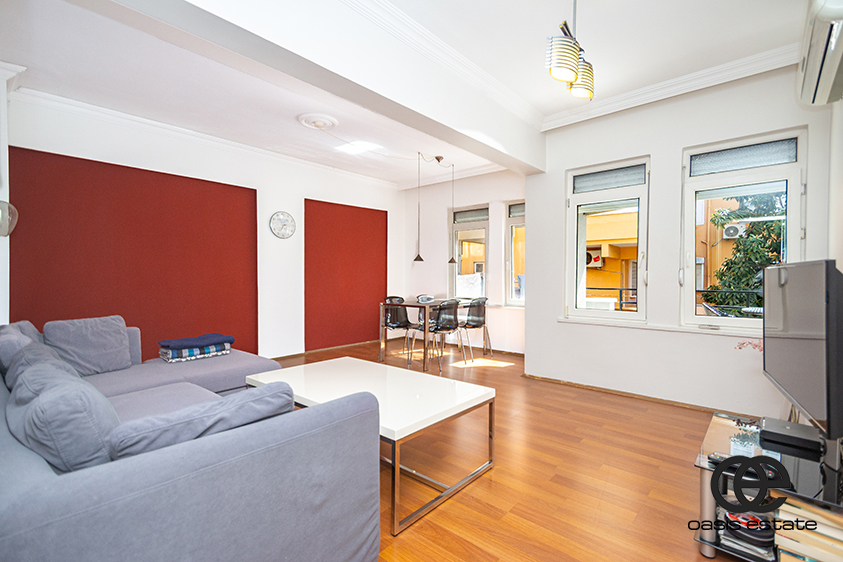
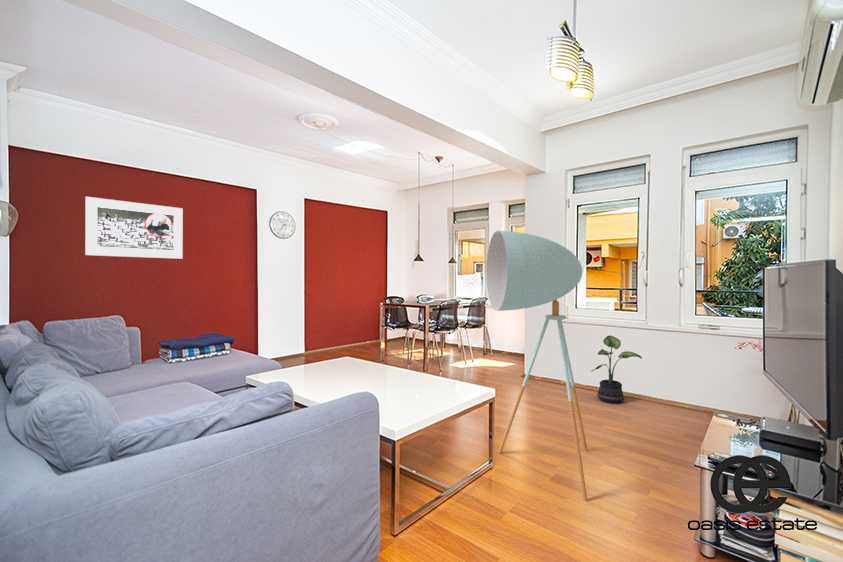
+ floor lamp (561, 350)
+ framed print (137, 230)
+ potted plant (614, 367)
